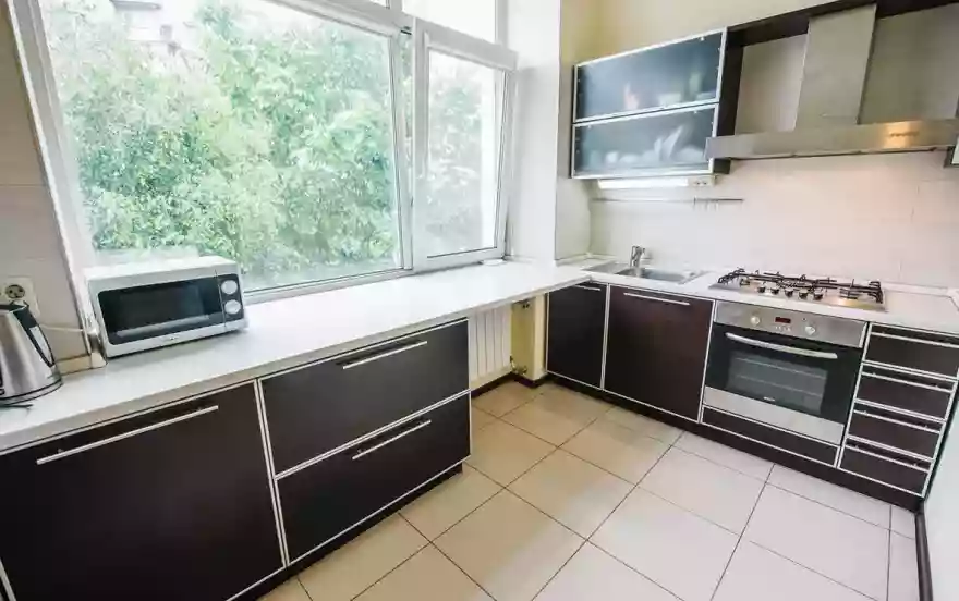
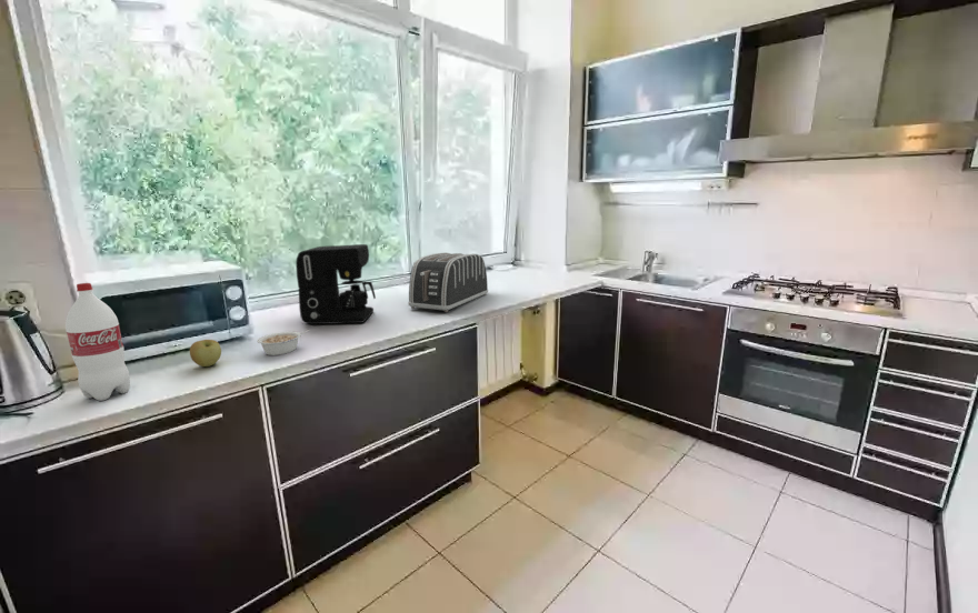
+ apple (206, 353)
+ coffee maker (341, 283)
+ bottle (96, 341)
+ toaster (448, 278)
+ legume (281, 342)
